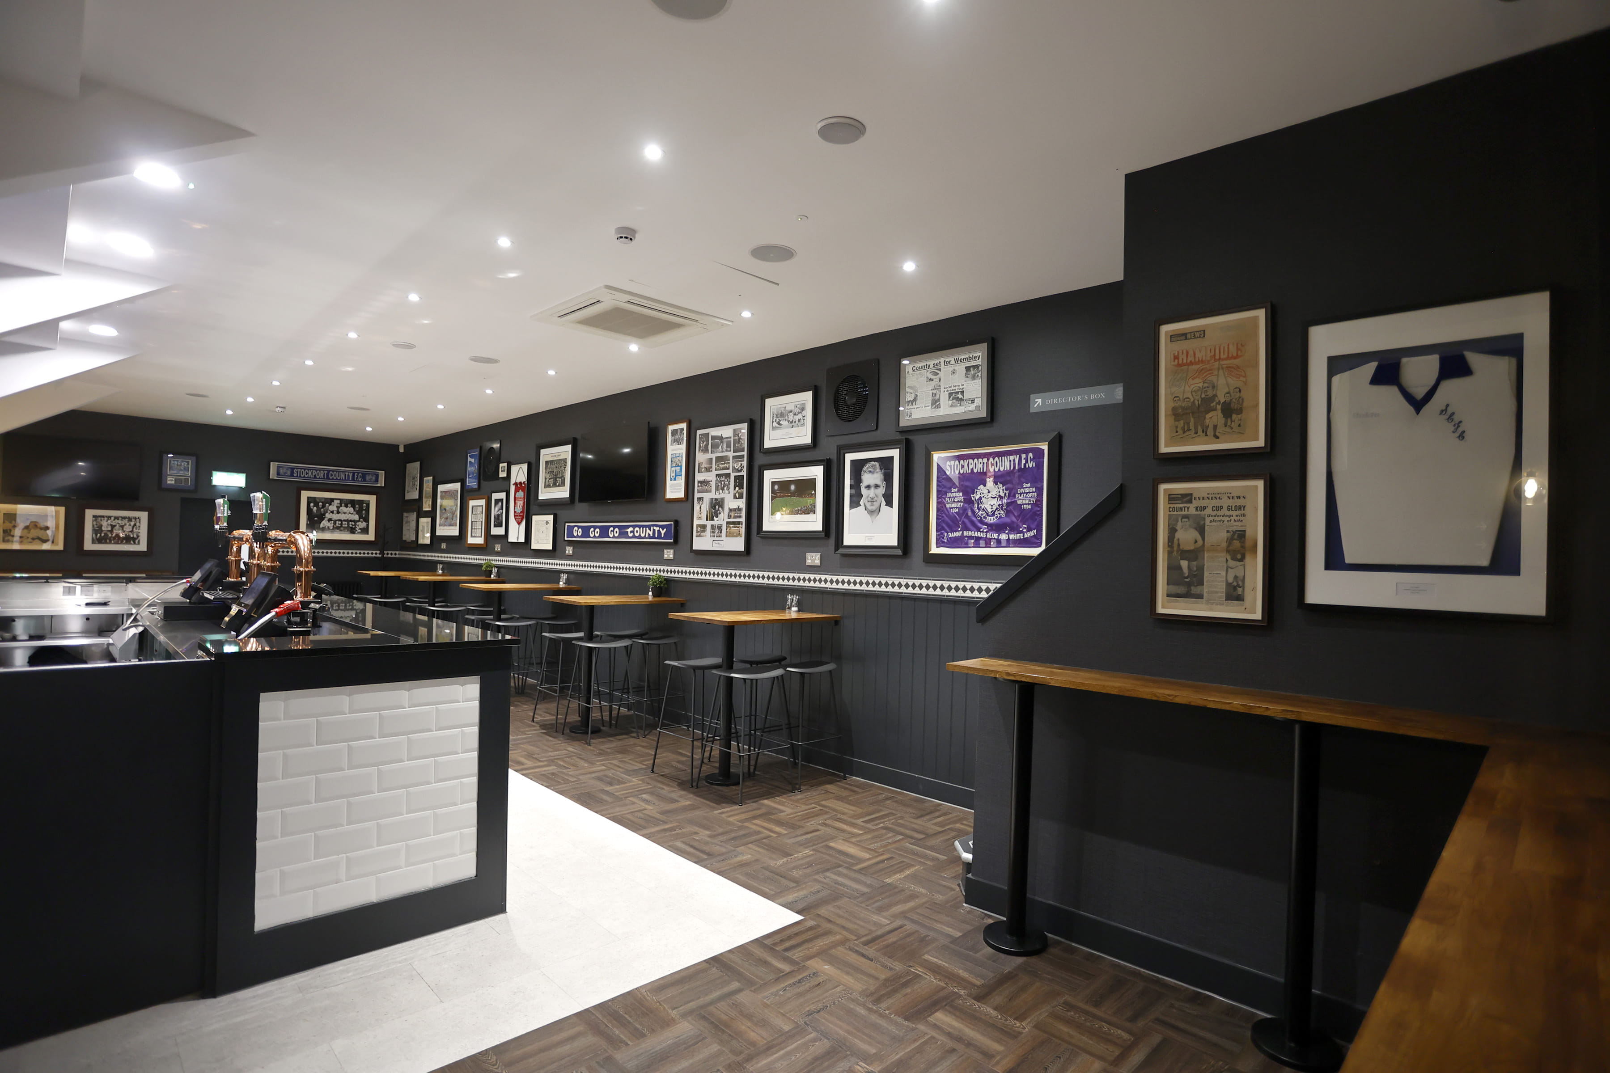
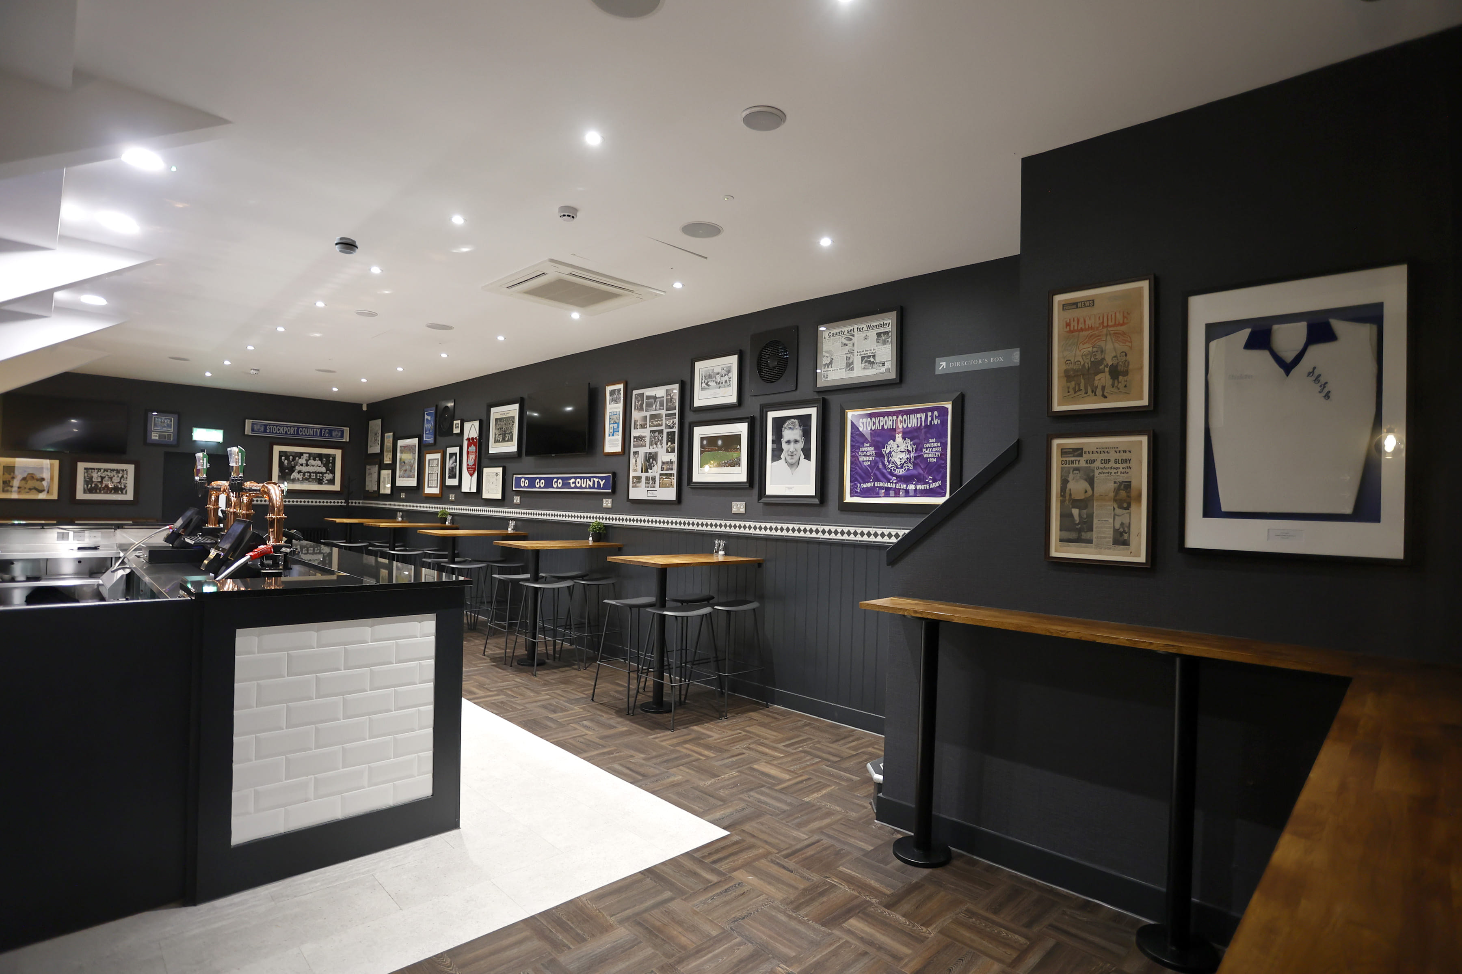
+ smoke detector (346, 246)
